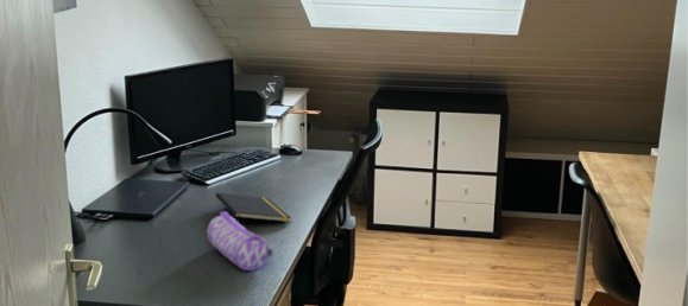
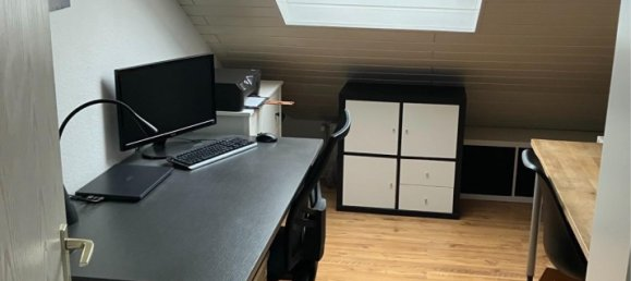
- notepad (252, 206)
- pencil case (236, 241)
